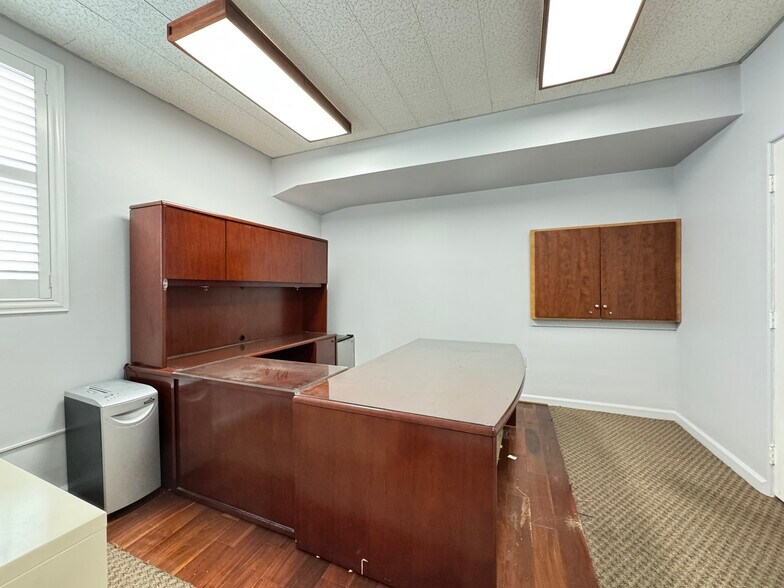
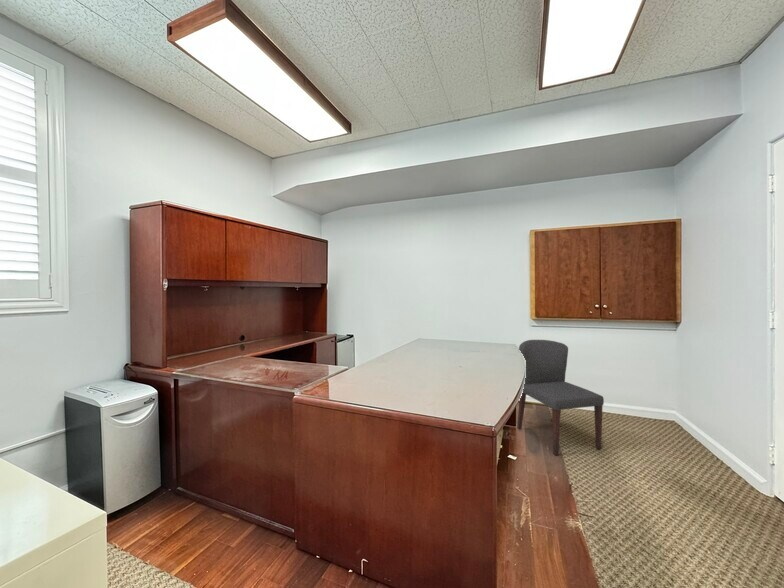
+ chair (555, 390)
